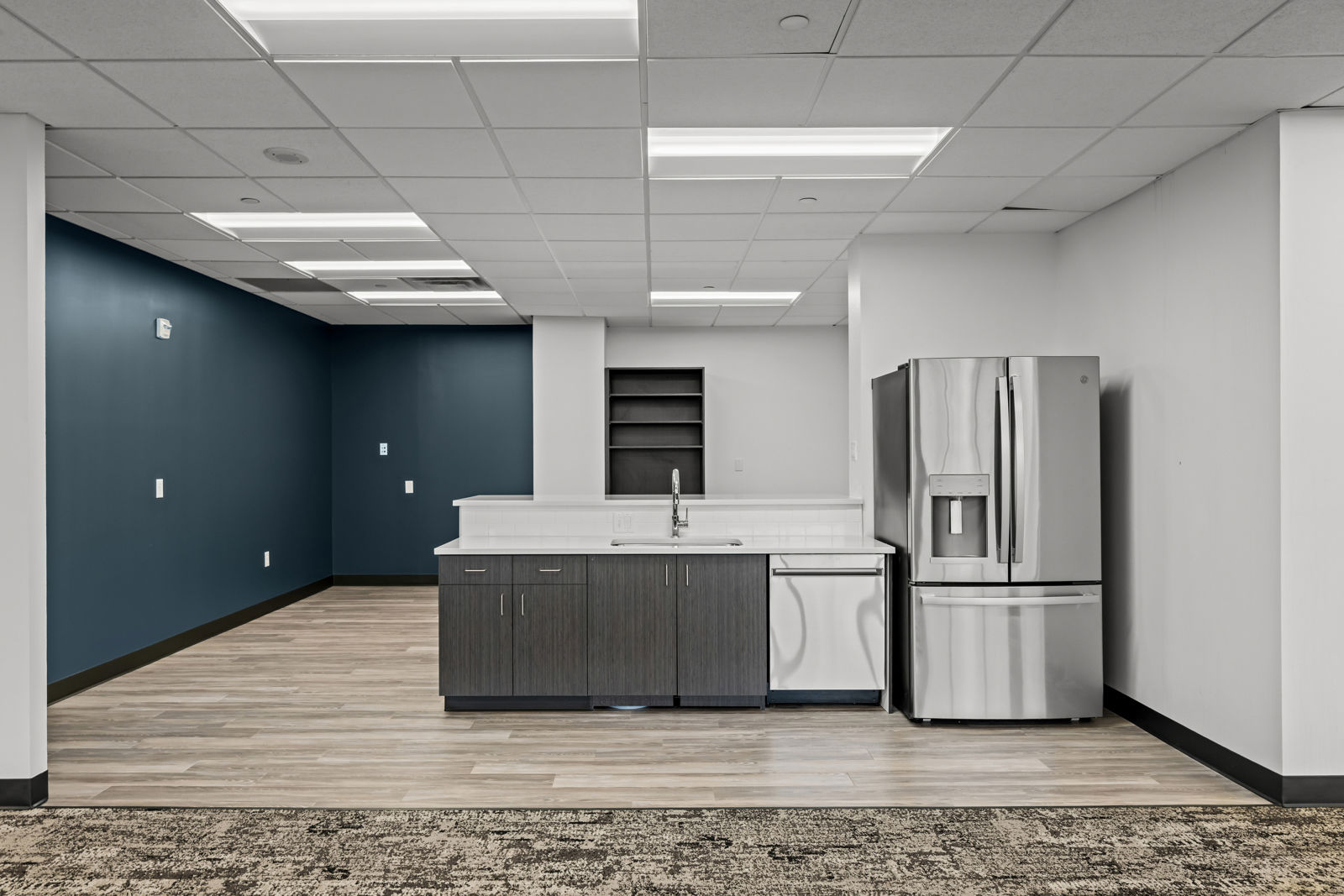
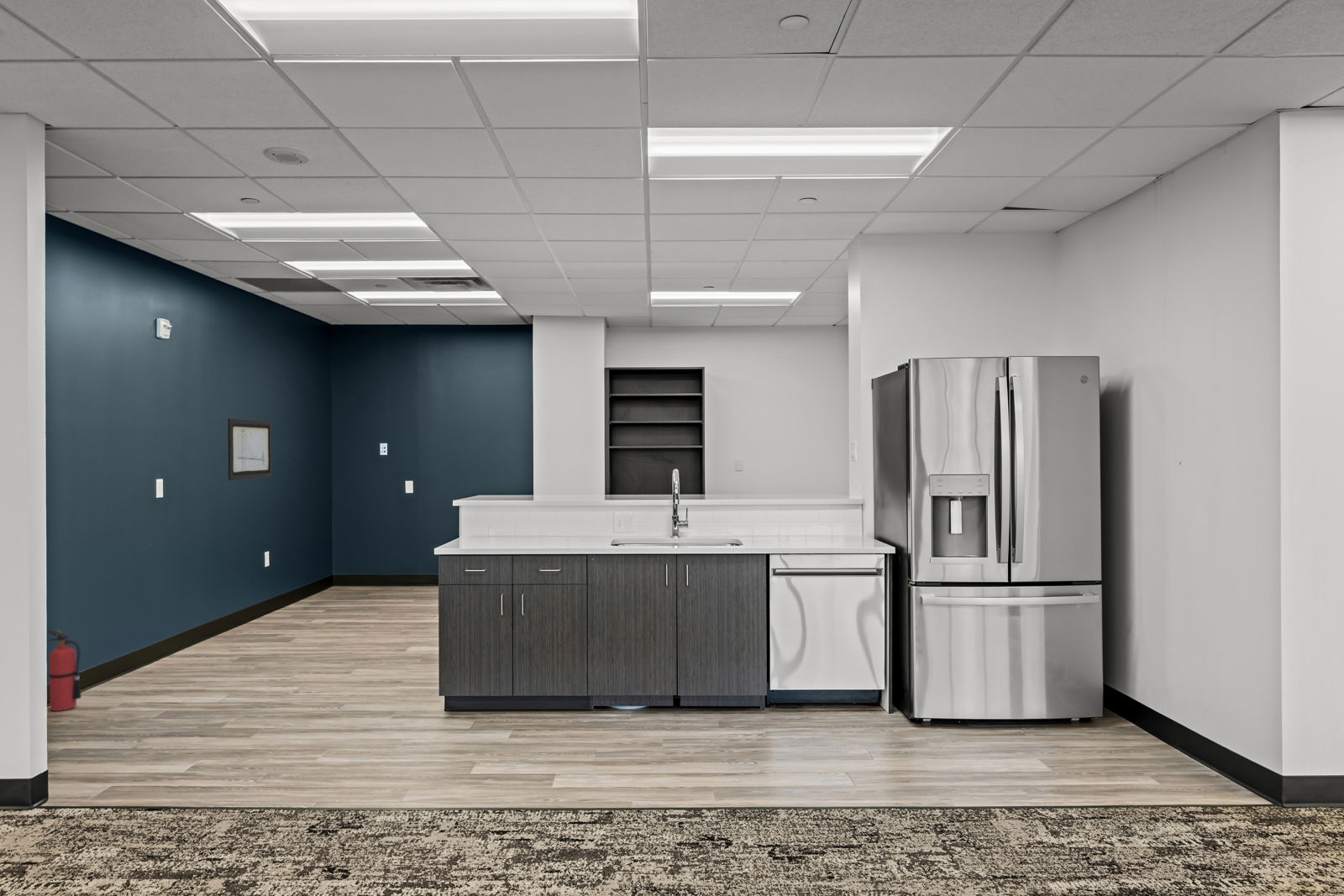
+ wall art (250, 449)
+ fire extinguisher (64, 668)
